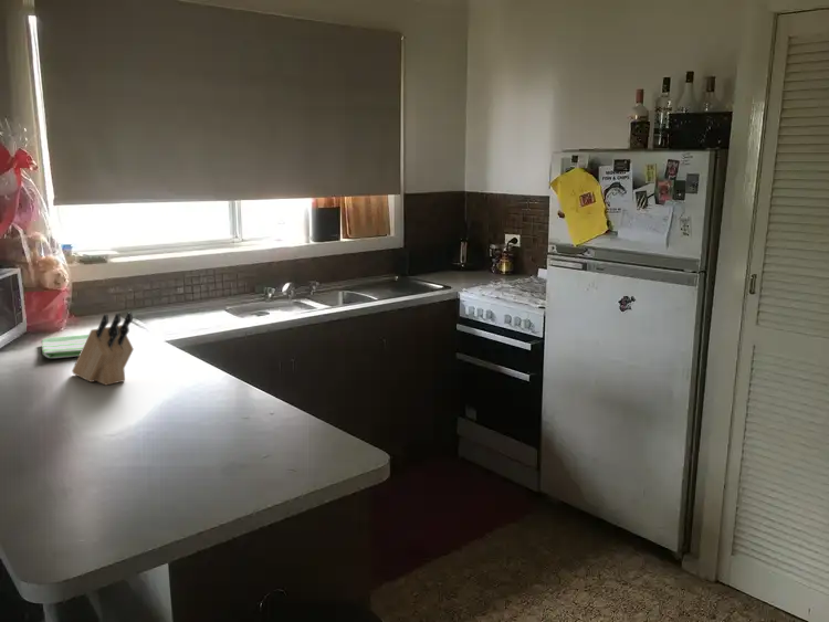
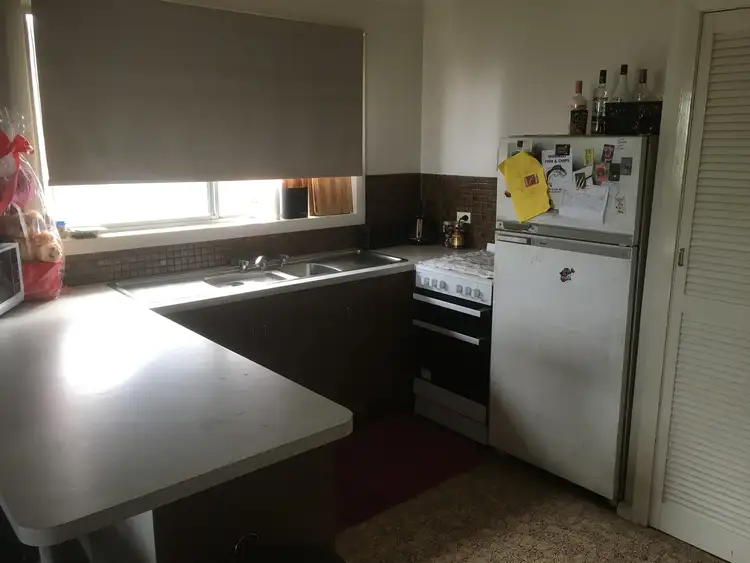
- knife block (103, 344)
- dish towel (73, 345)
